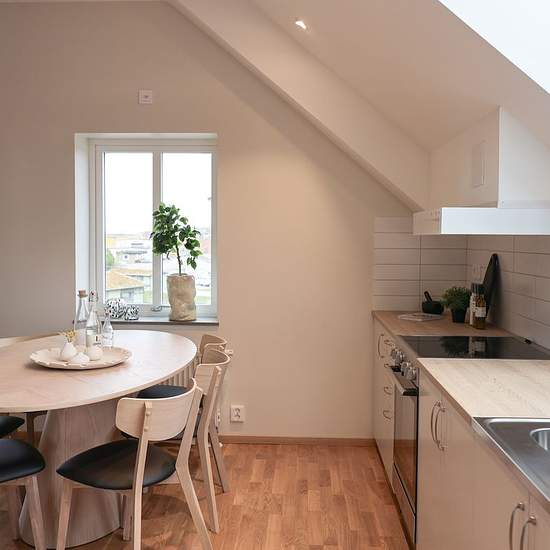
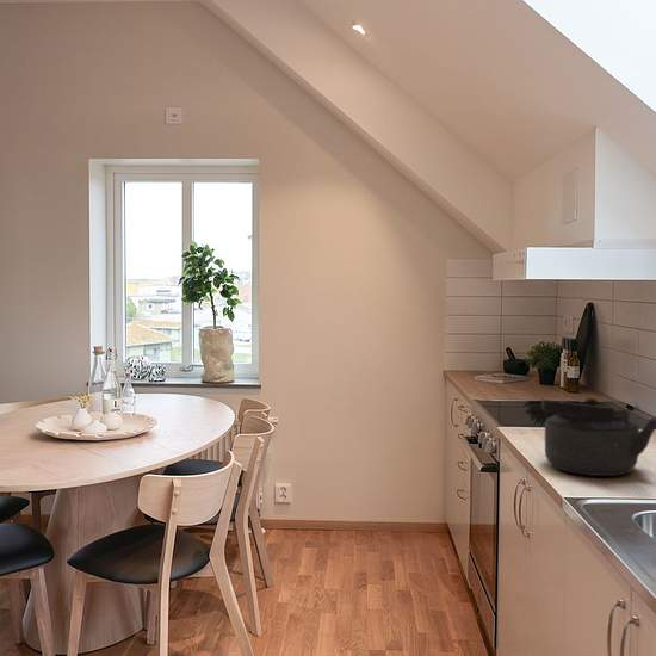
+ kettle (593, 433)
